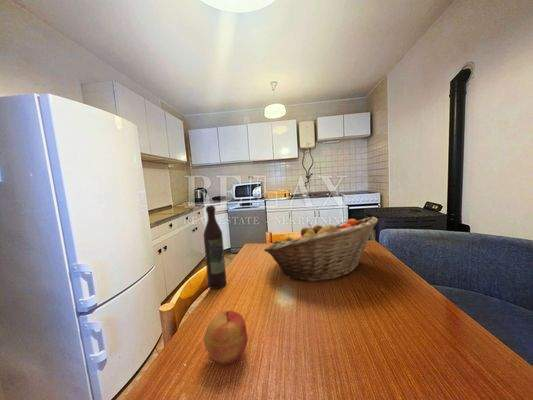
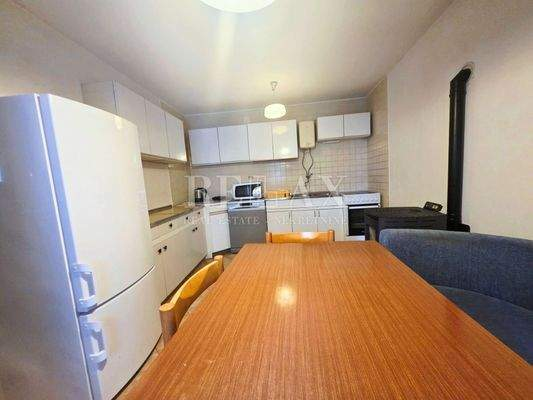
- fruit basket (322, 242)
- apple (225, 333)
- wine bottle (214, 245)
